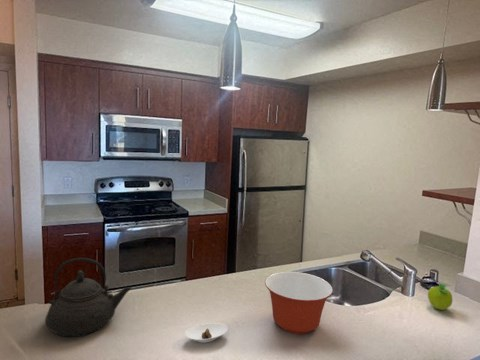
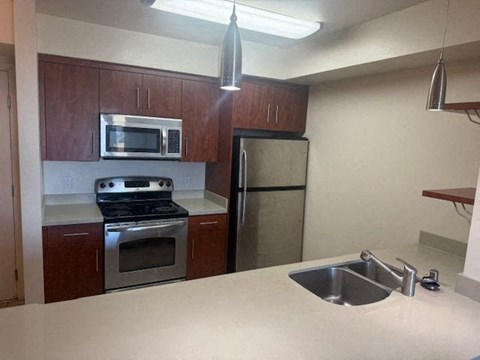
- fruit (439, 297)
- saucer (206, 333)
- teakettle (90, 289)
- mixing bowl (296, 304)
